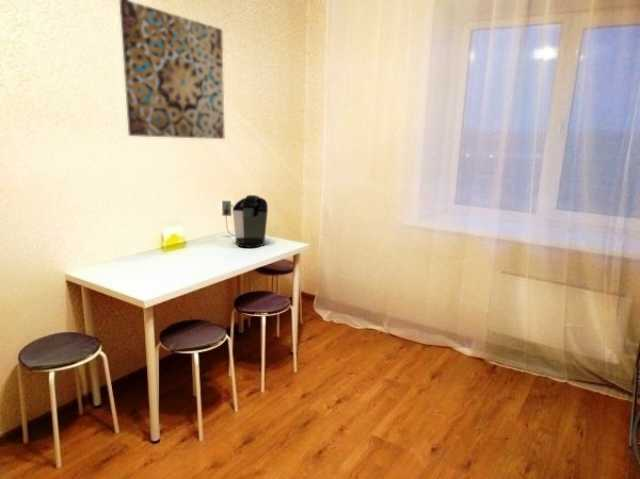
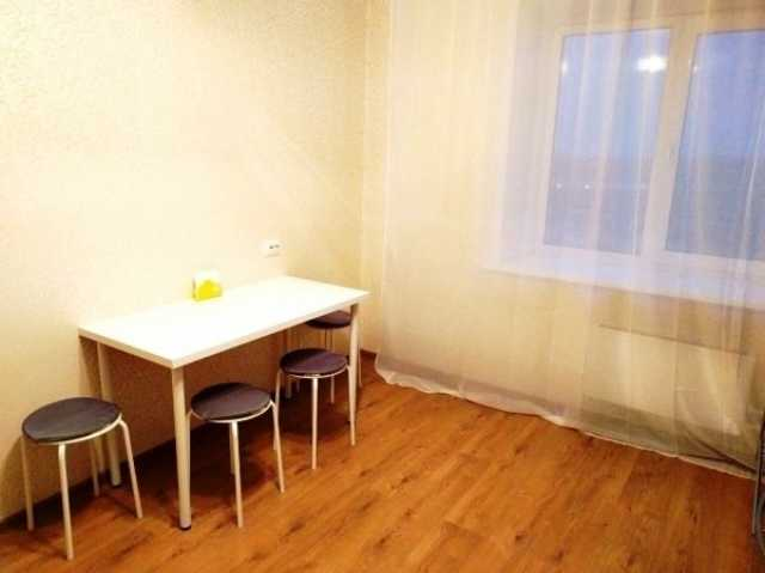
- coffee maker (242, 219)
- wall art (178, 78)
